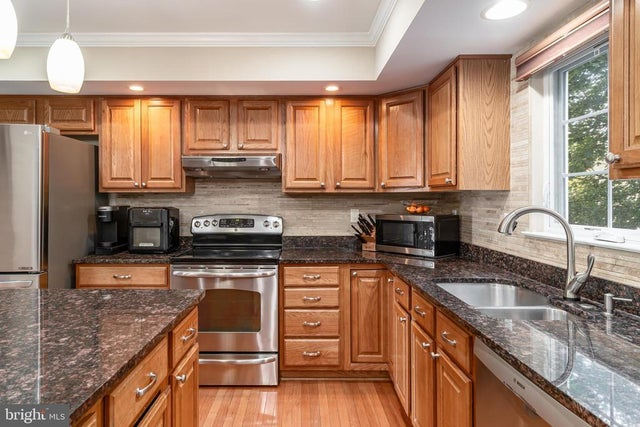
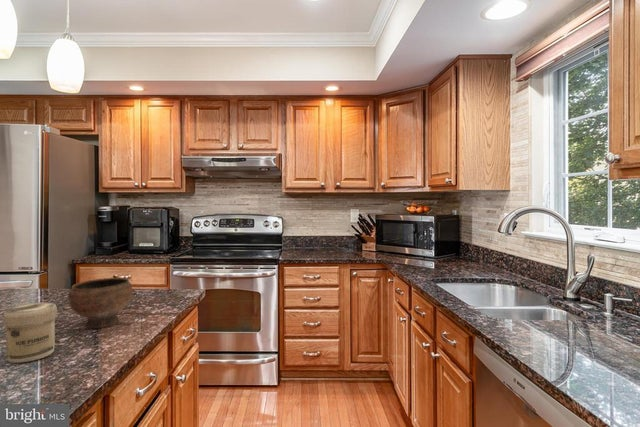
+ bowl (101, 303)
+ jar (31, 331)
